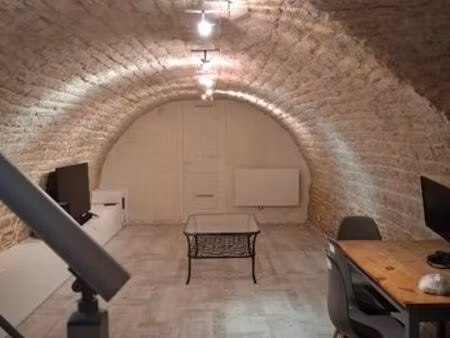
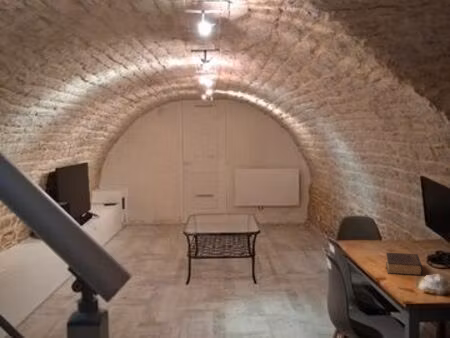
+ book (403, 263)
